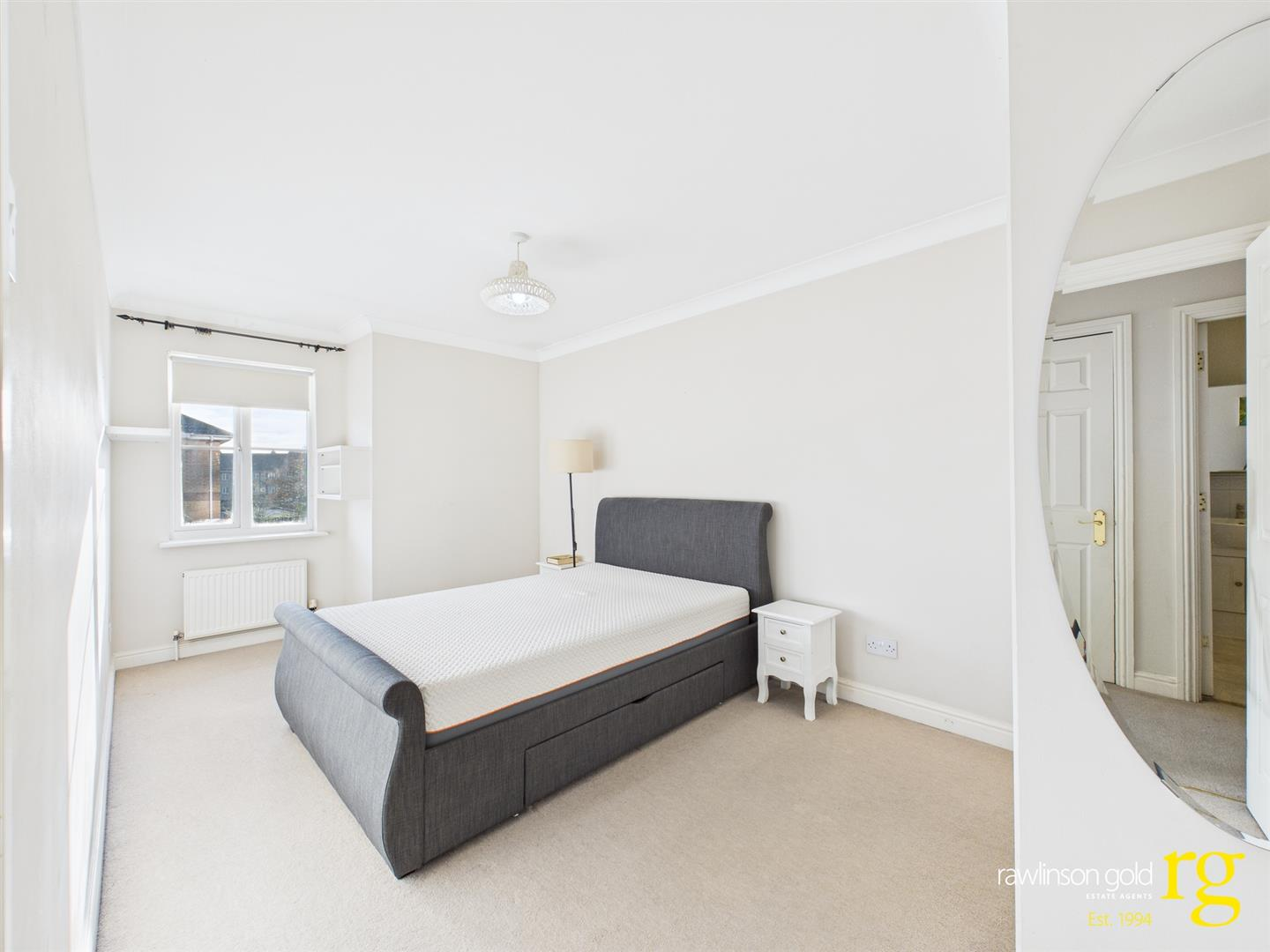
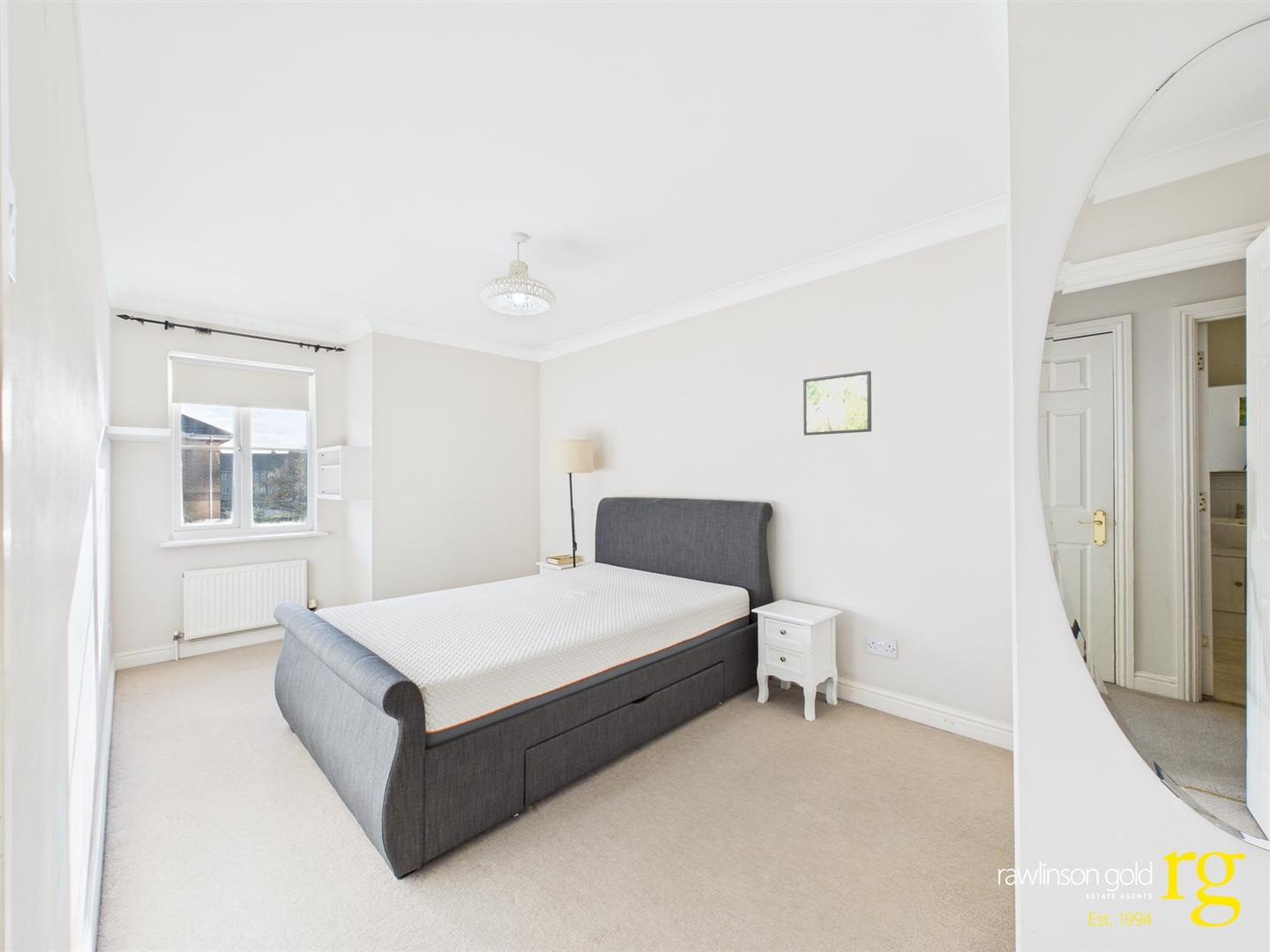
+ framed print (836, 404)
